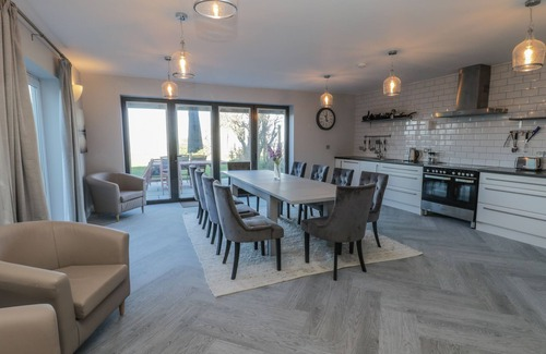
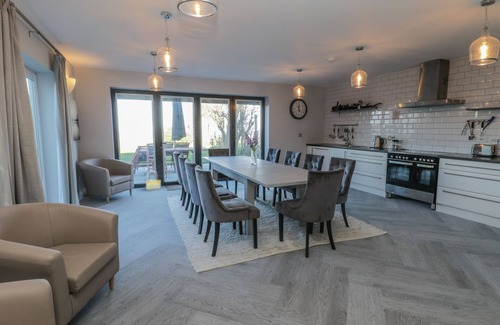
+ basket (153, 180)
